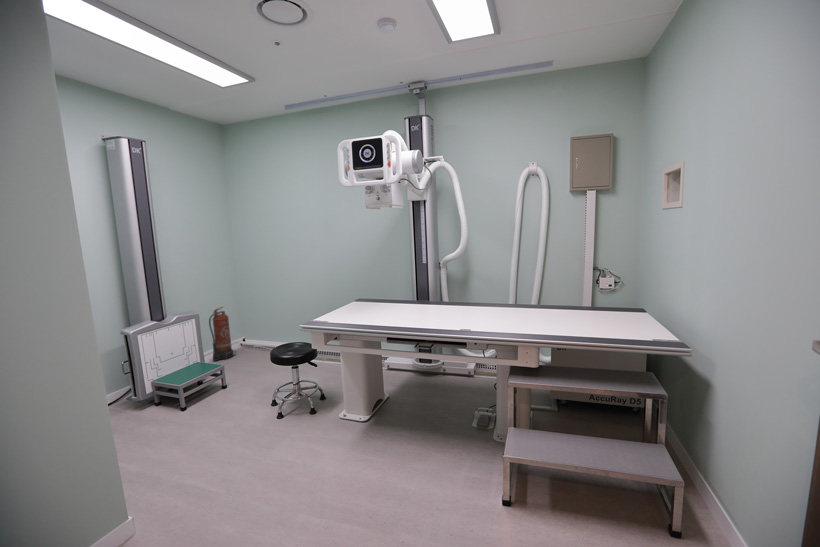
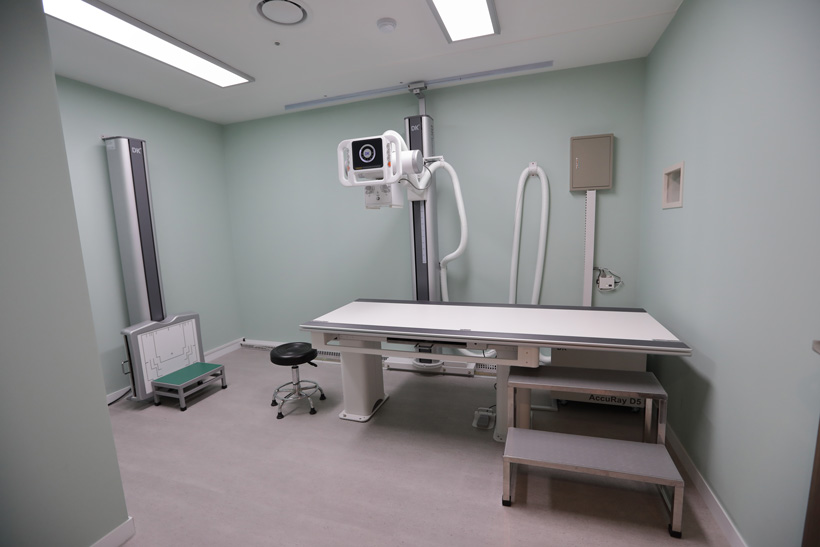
- fire extinguisher (219, 333)
